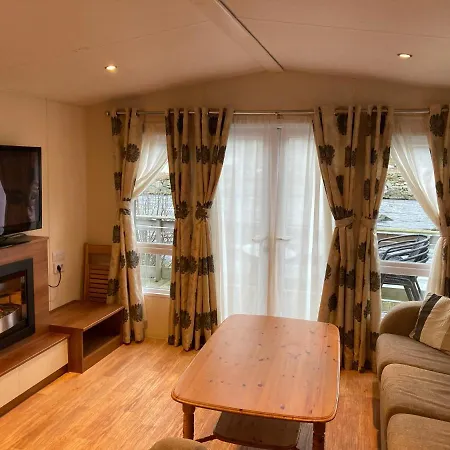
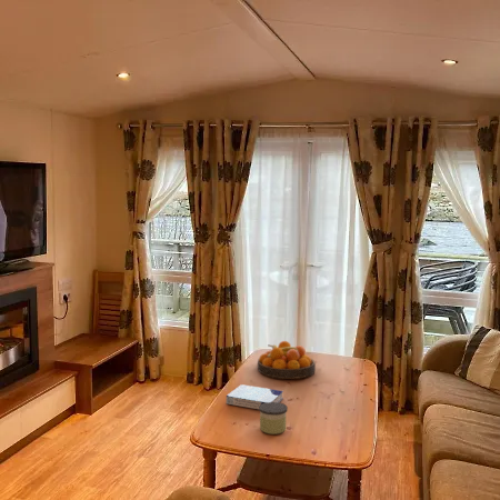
+ fruit bowl (286, 357)
+ book (254, 397)
+ candle (272, 418)
